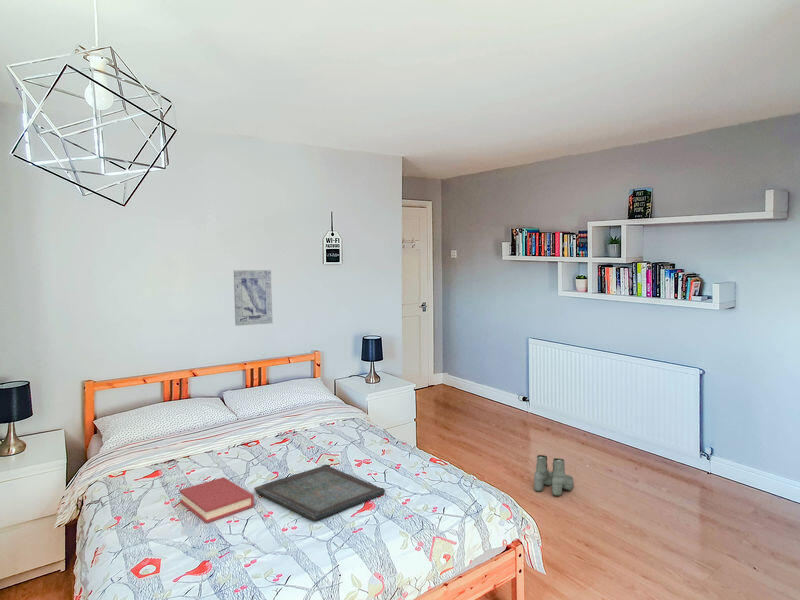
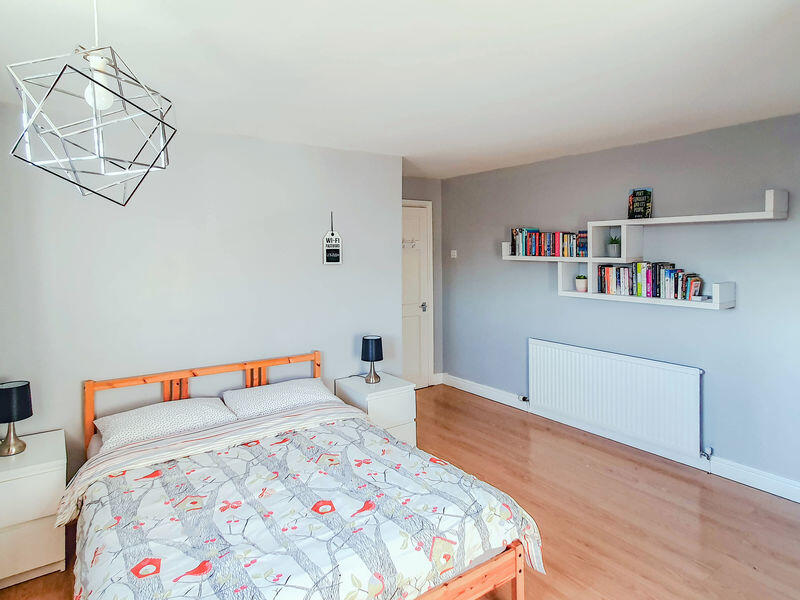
- serving tray (319, 489)
- boots (553, 472)
- hardback book (216, 498)
- wall art (253, 297)
